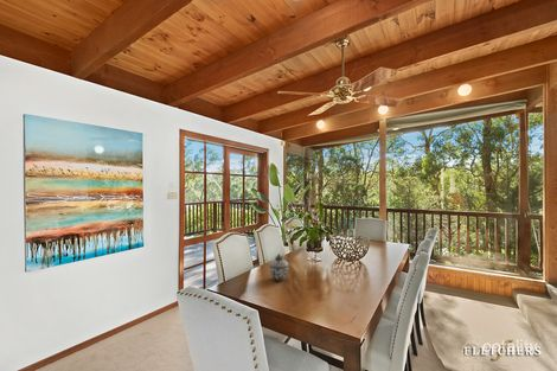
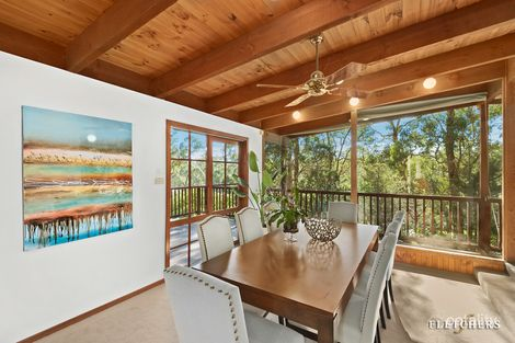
- lidded jar (278, 266)
